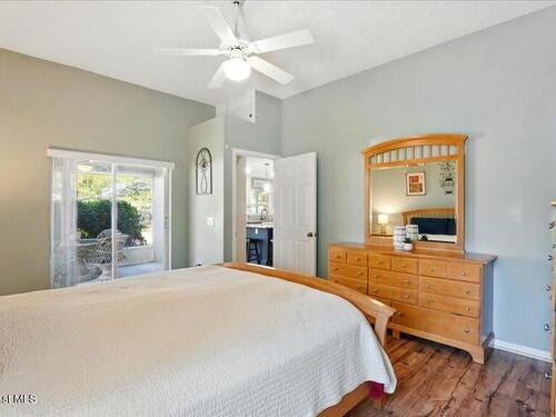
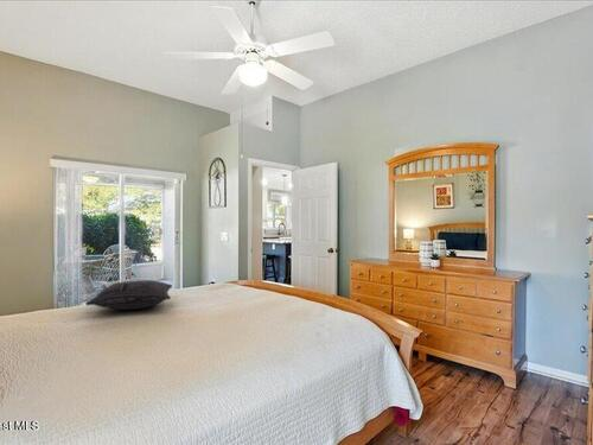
+ pillow (134, 293)
